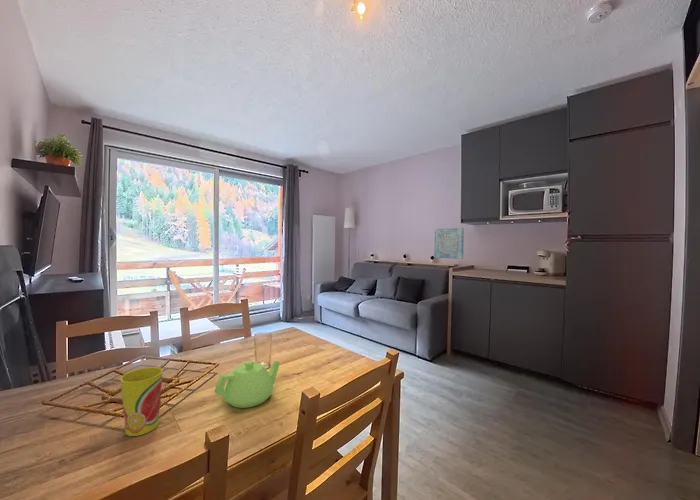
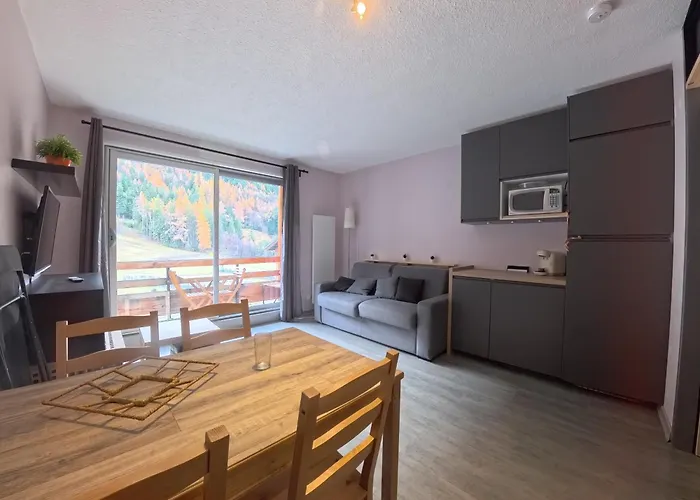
- wall art (448, 243)
- cup (142, 400)
- teapot (249, 379)
